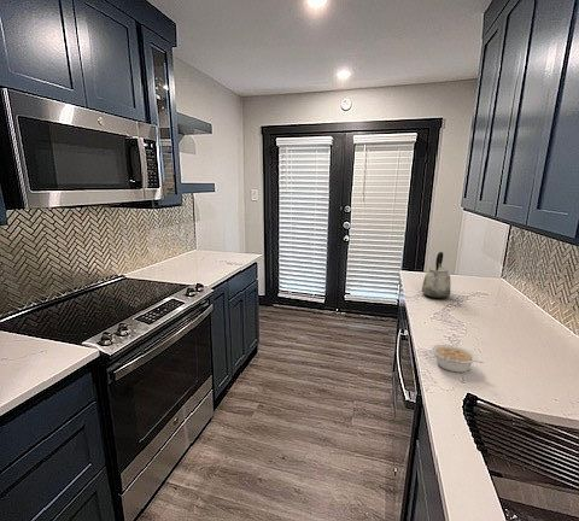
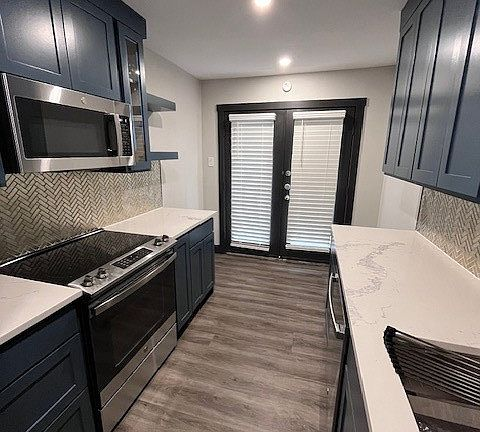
- kettle (438, 273)
- legume (455, 358)
